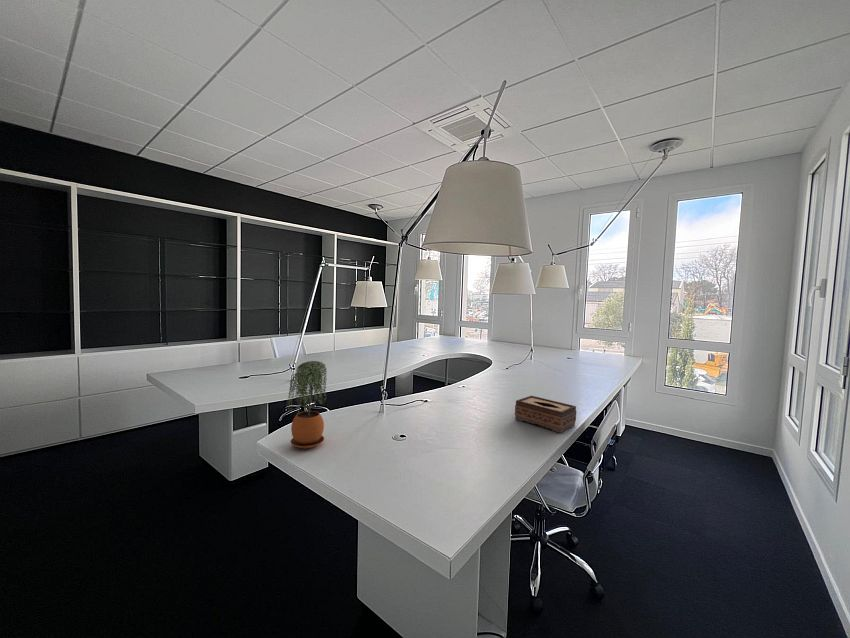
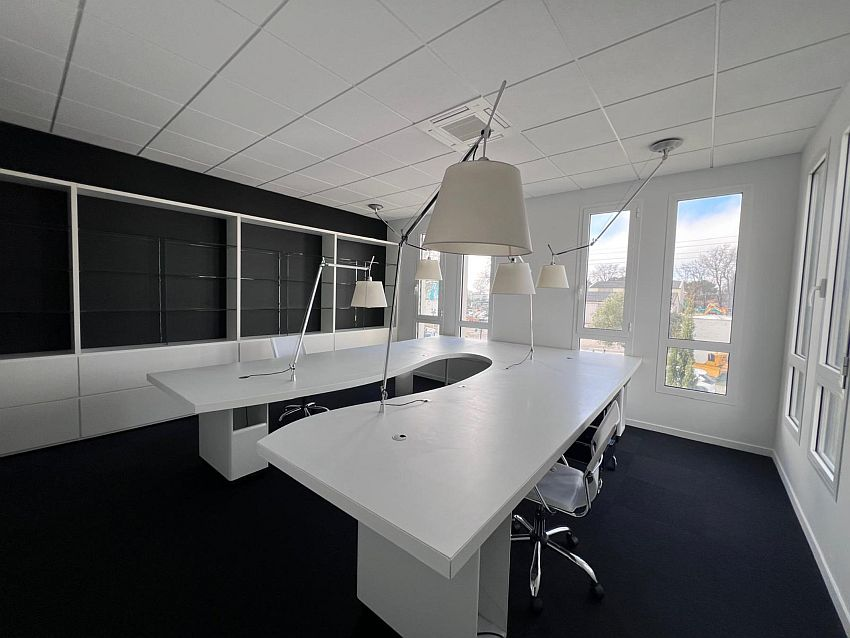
- tissue box (545, 412)
- potted plant (307, 402)
